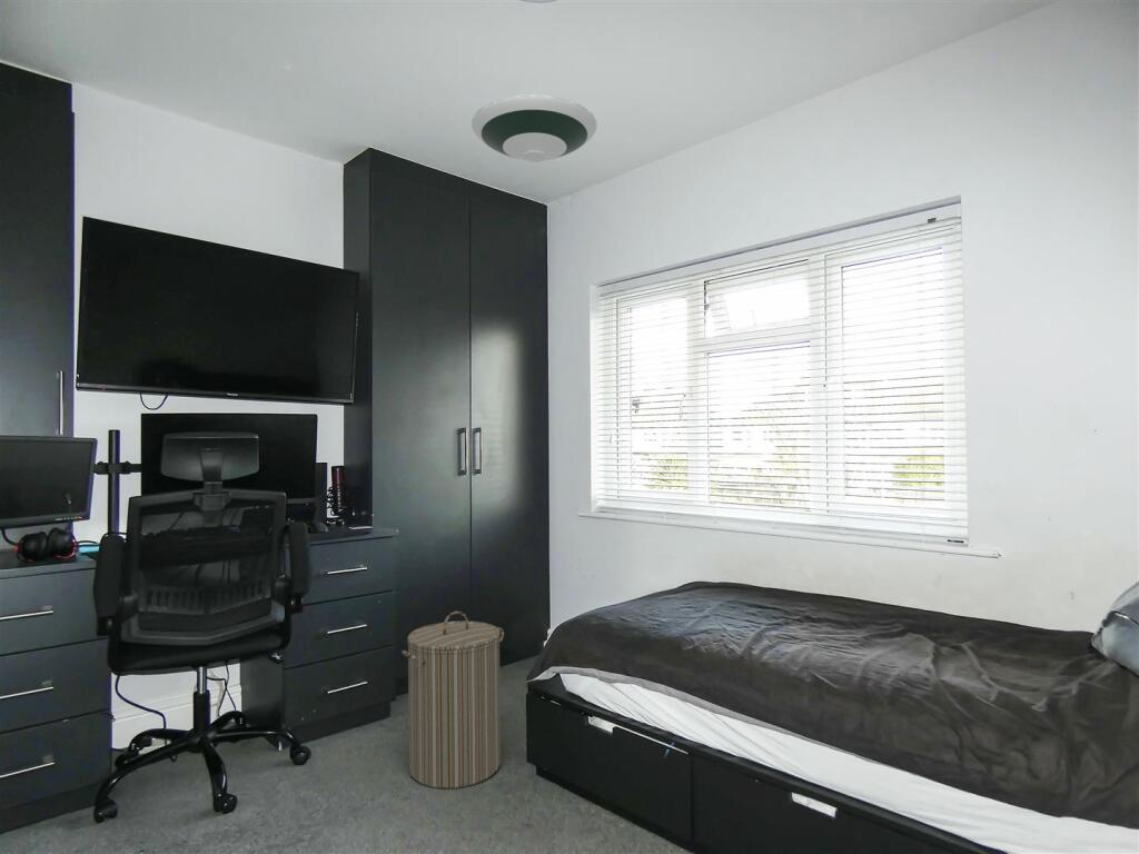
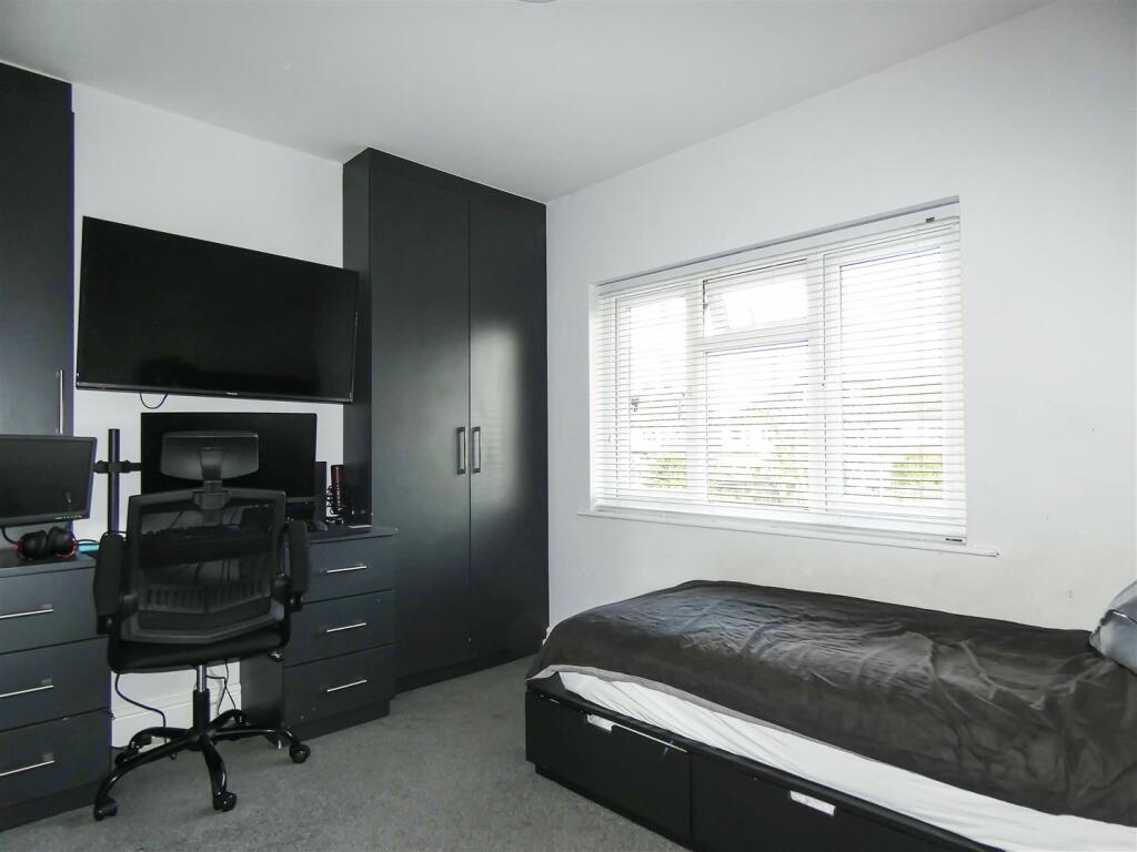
- laundry hamper (454, 688)
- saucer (534, 142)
